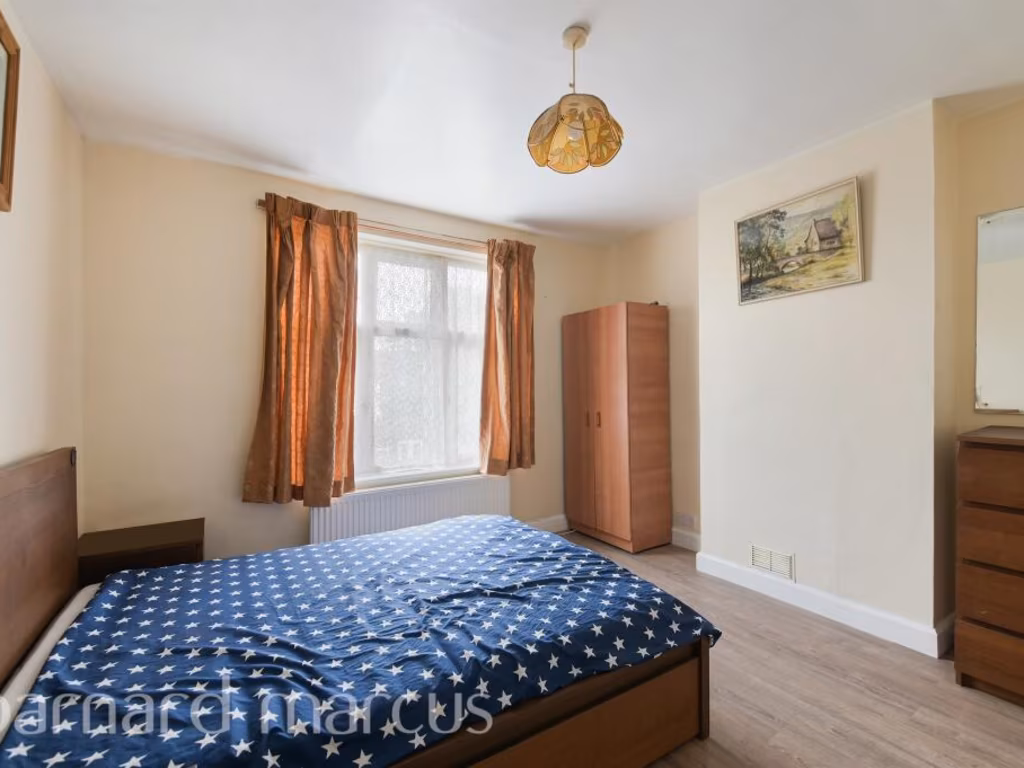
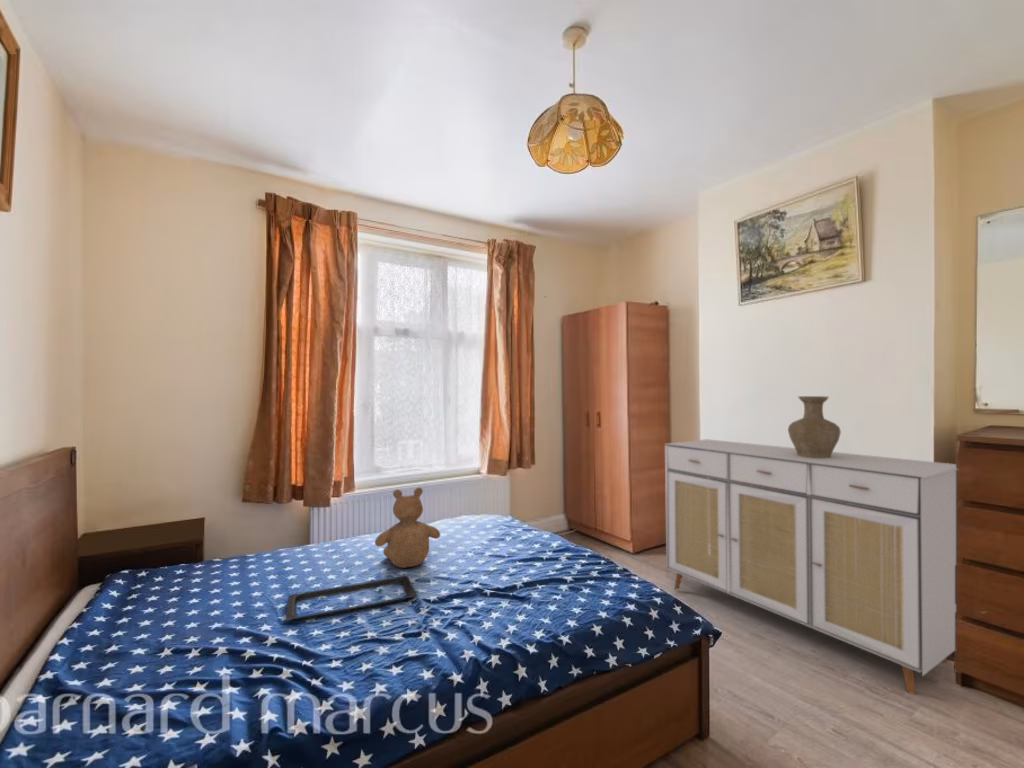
+ vase (813, 426)
+ teddy bear (406, 524)
+ sideboard (786, 536)
+ serving tray (350, 591)
